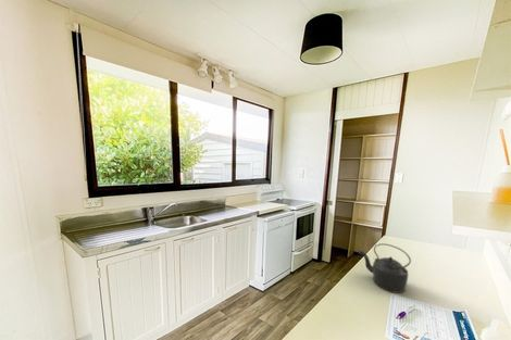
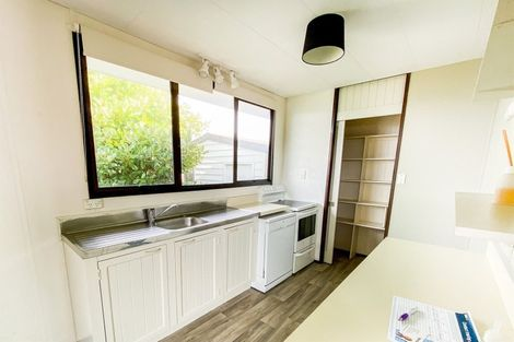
- kettle (382, 262)
